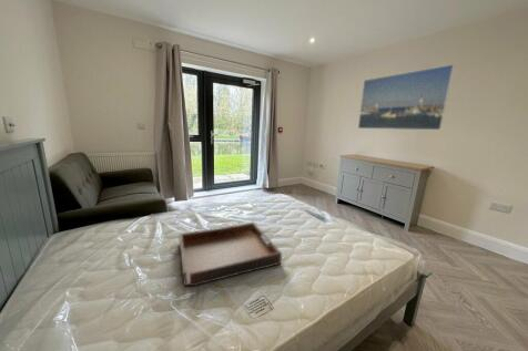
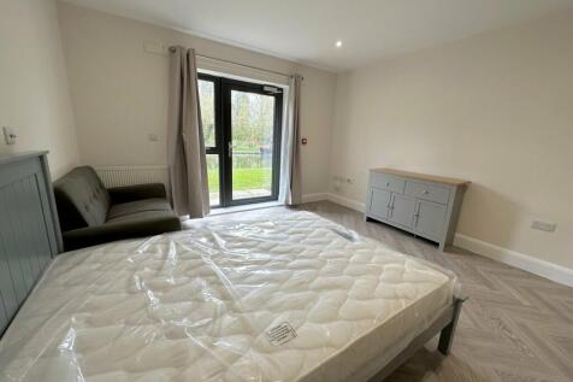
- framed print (397, 102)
- serving tray (226, 247)
